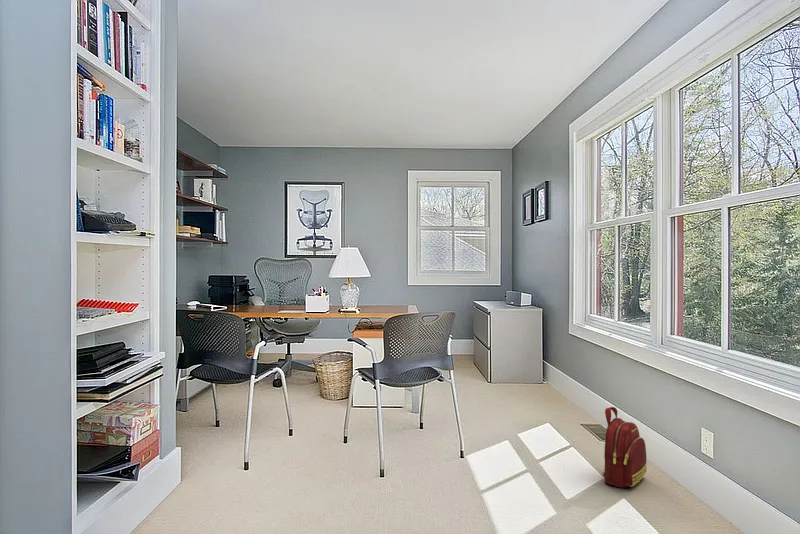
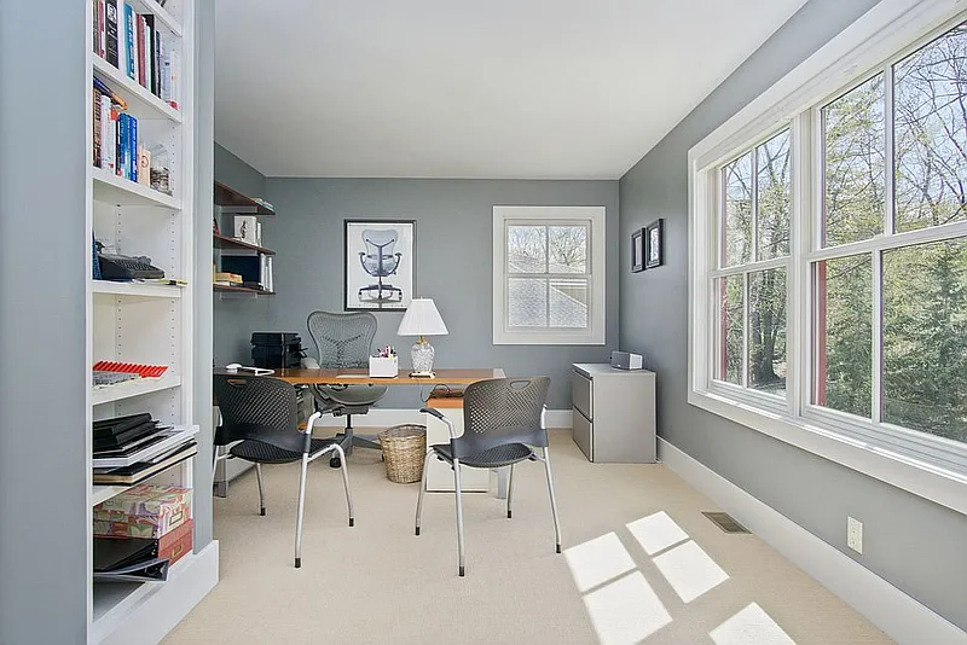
- backpack (623, 444)
